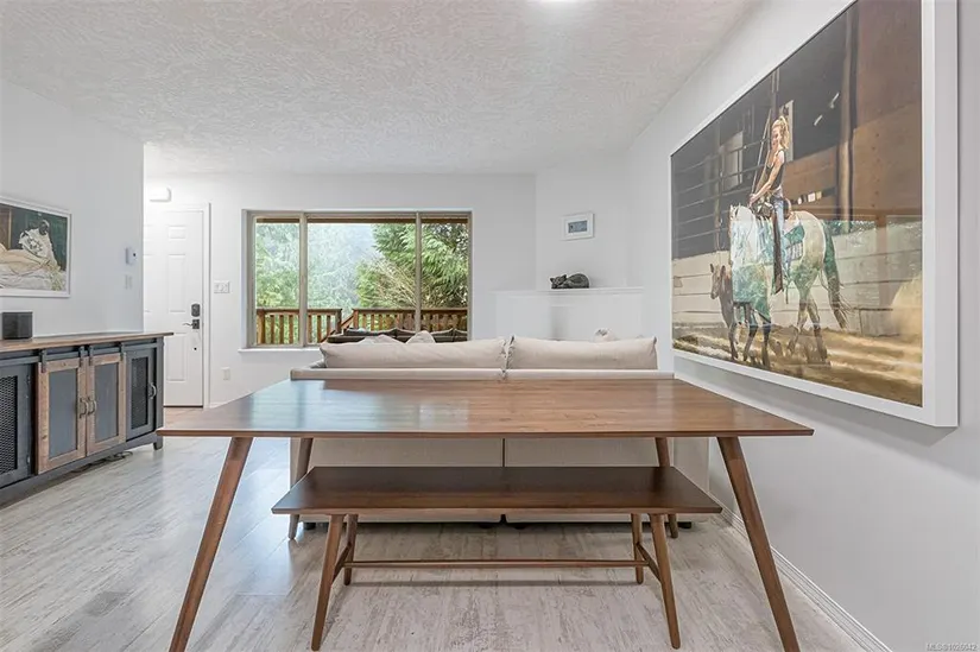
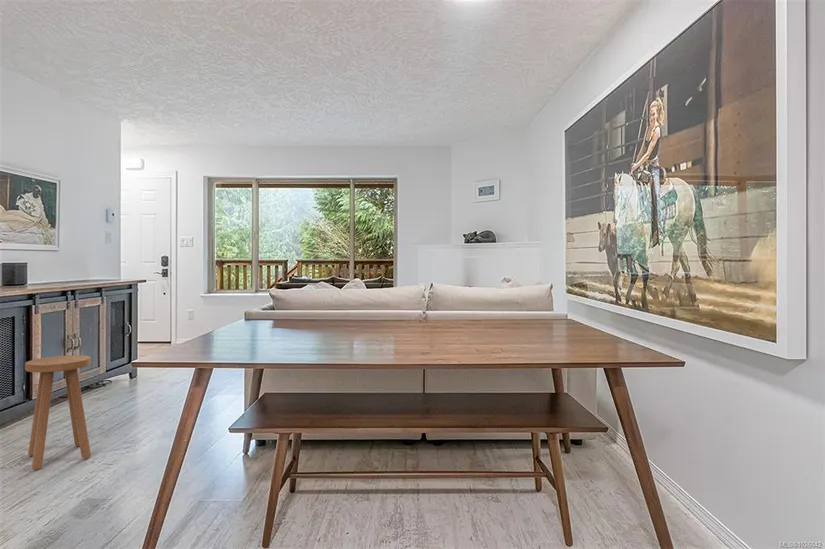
+ stool (49, 407)
